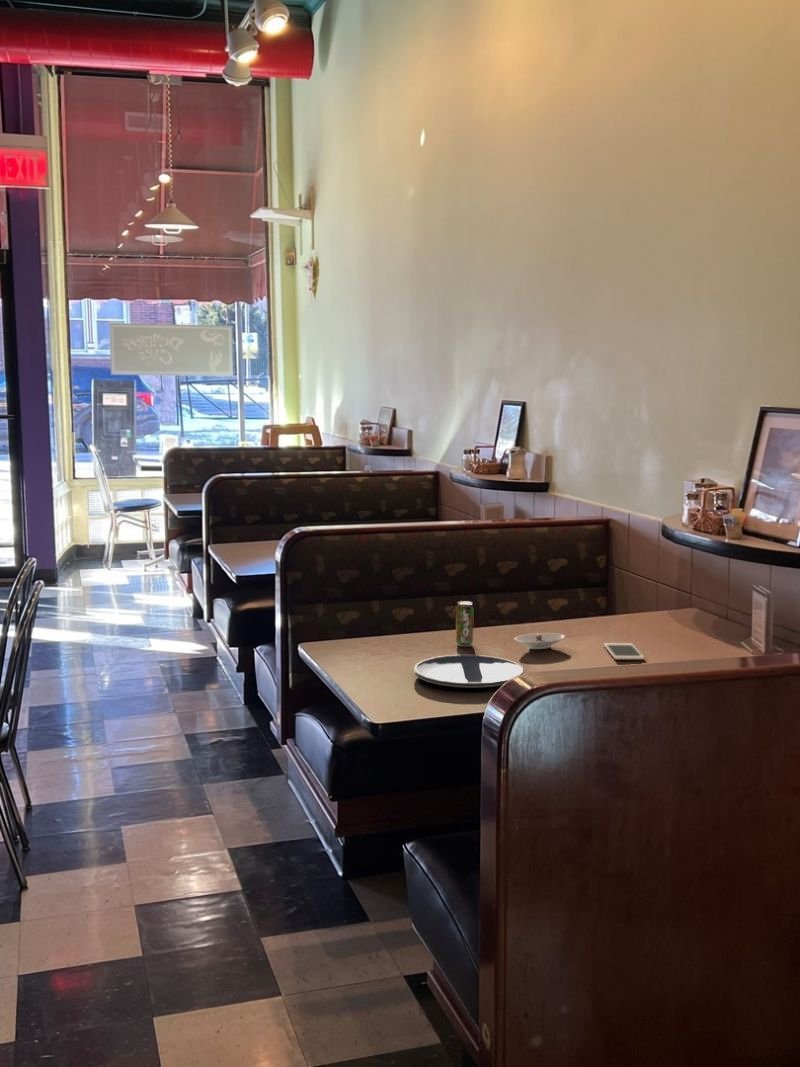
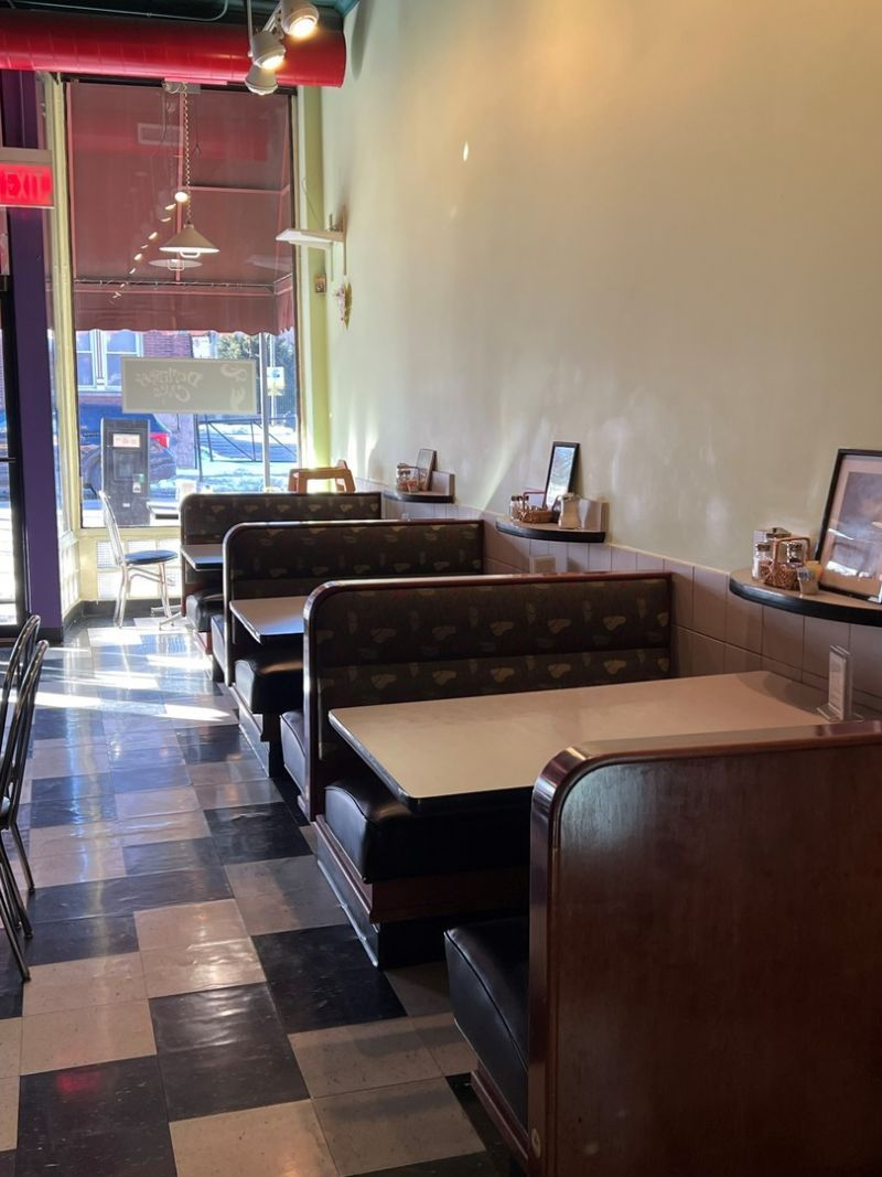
- saucer (539, 641)
- beverage can (464, 623)
- plate (468, 672)
- cell phone (623, 651)
